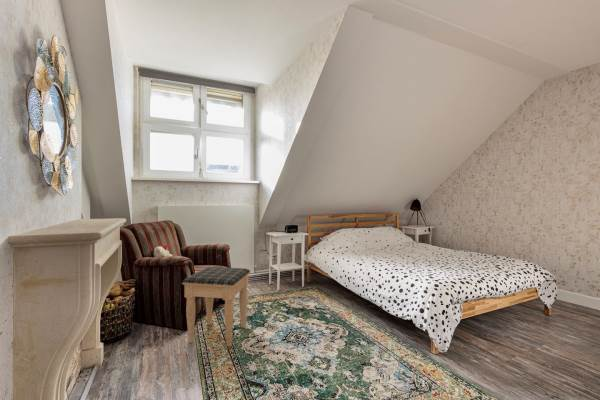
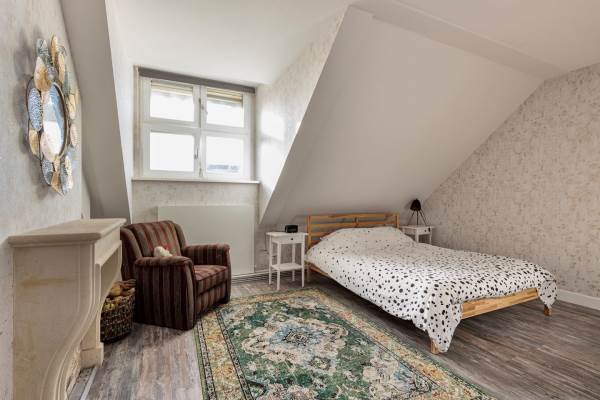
- footstool (218, 297)
